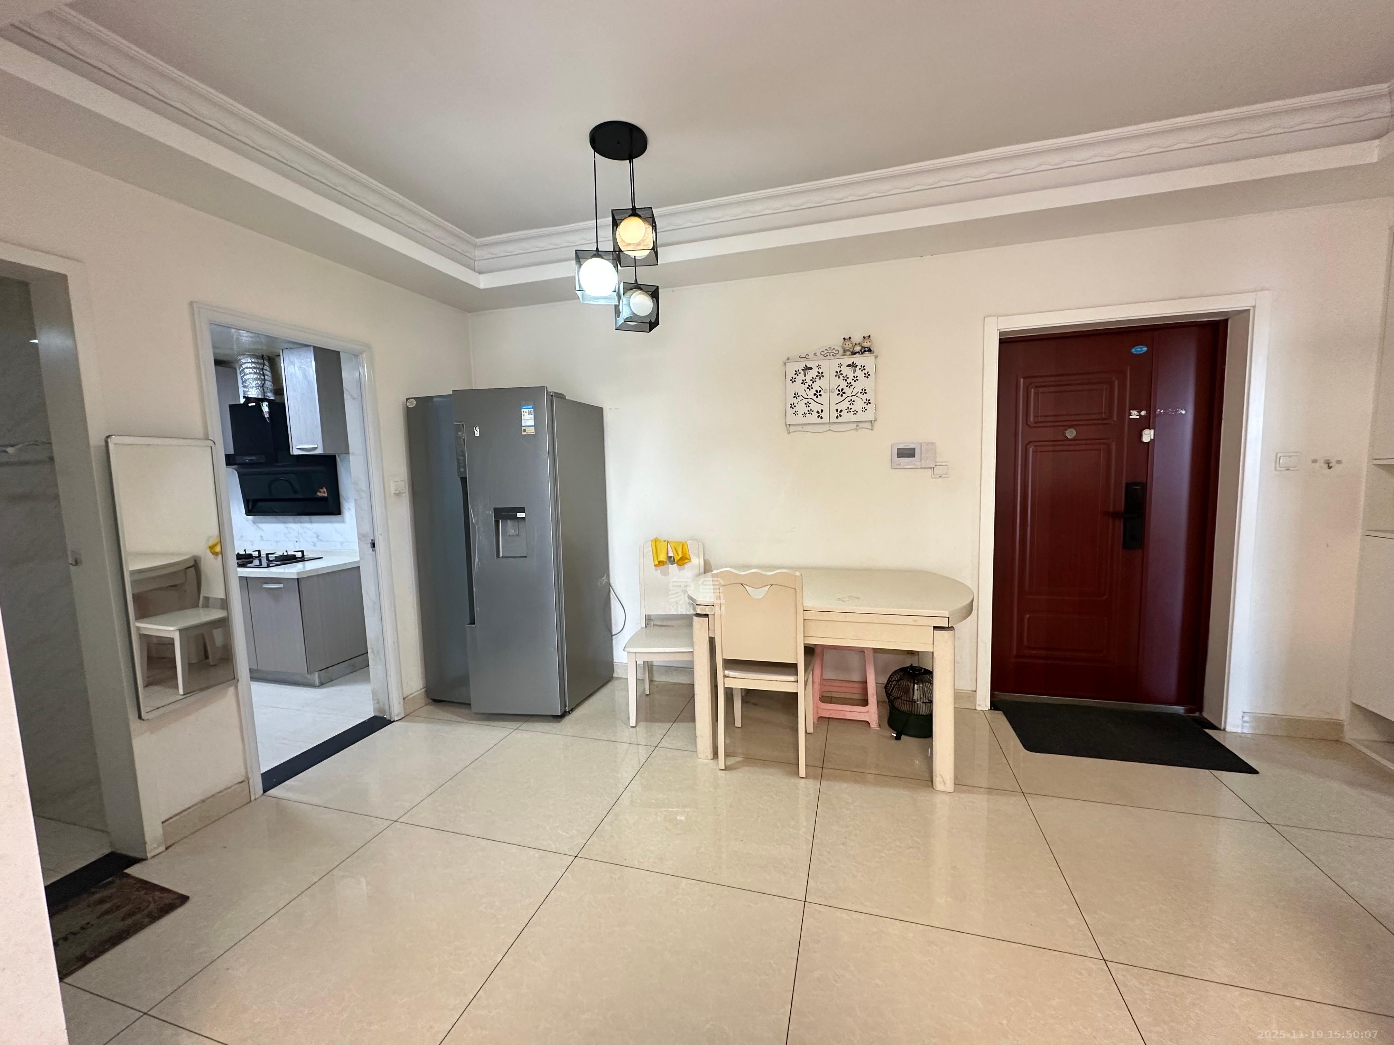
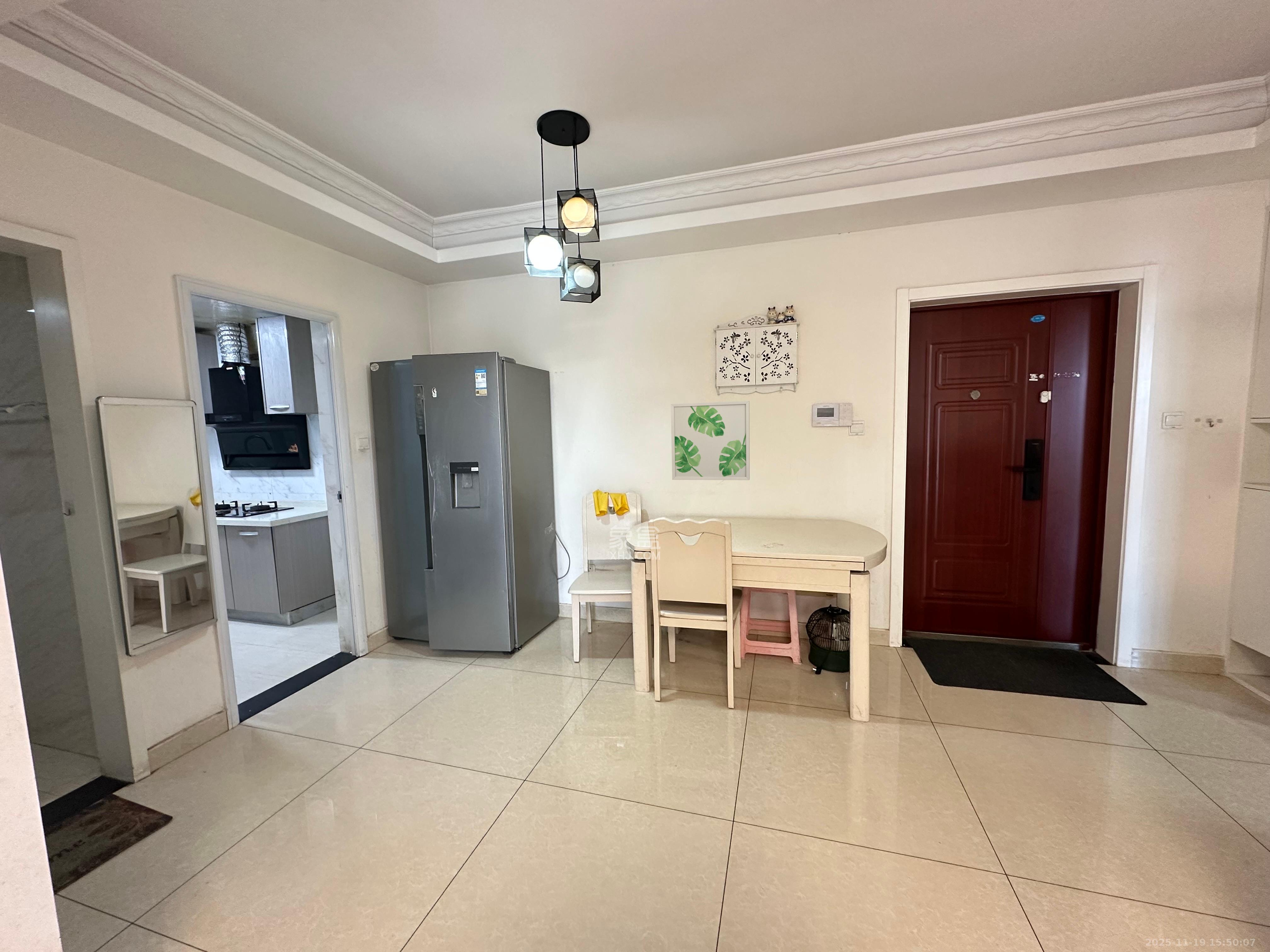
+ wall art (710, 441)
